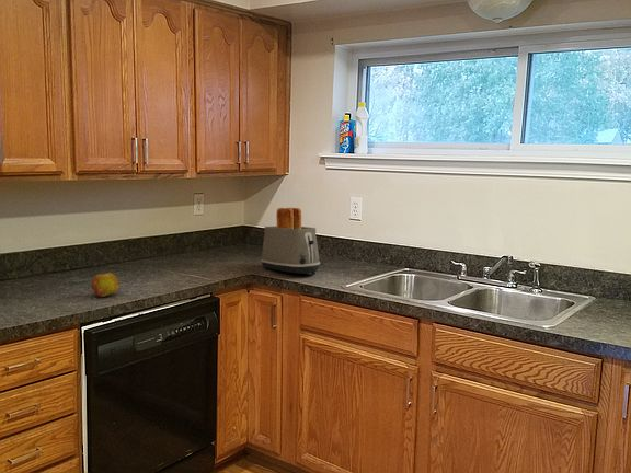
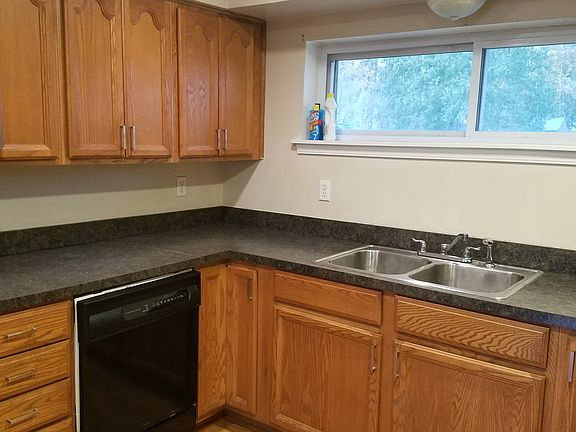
- toaster (290, 240)
- fruit (105, 284)
